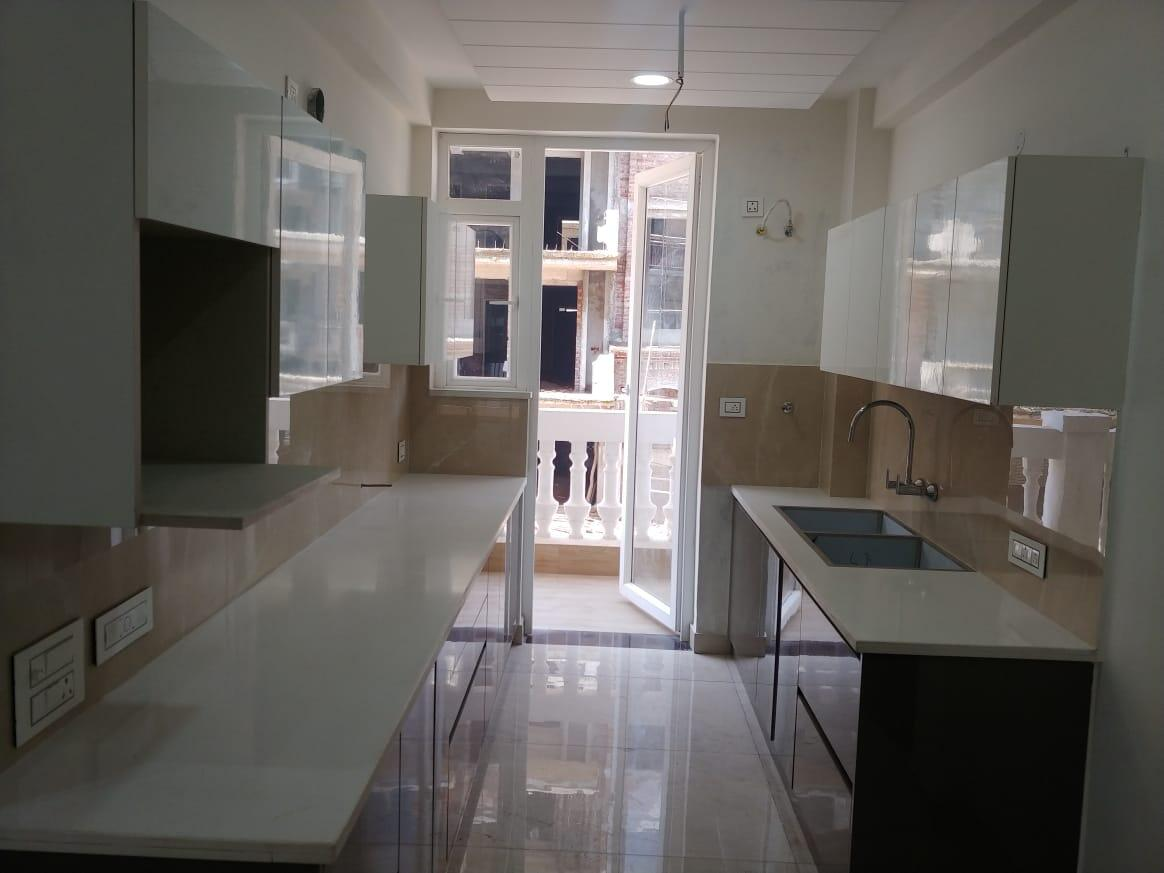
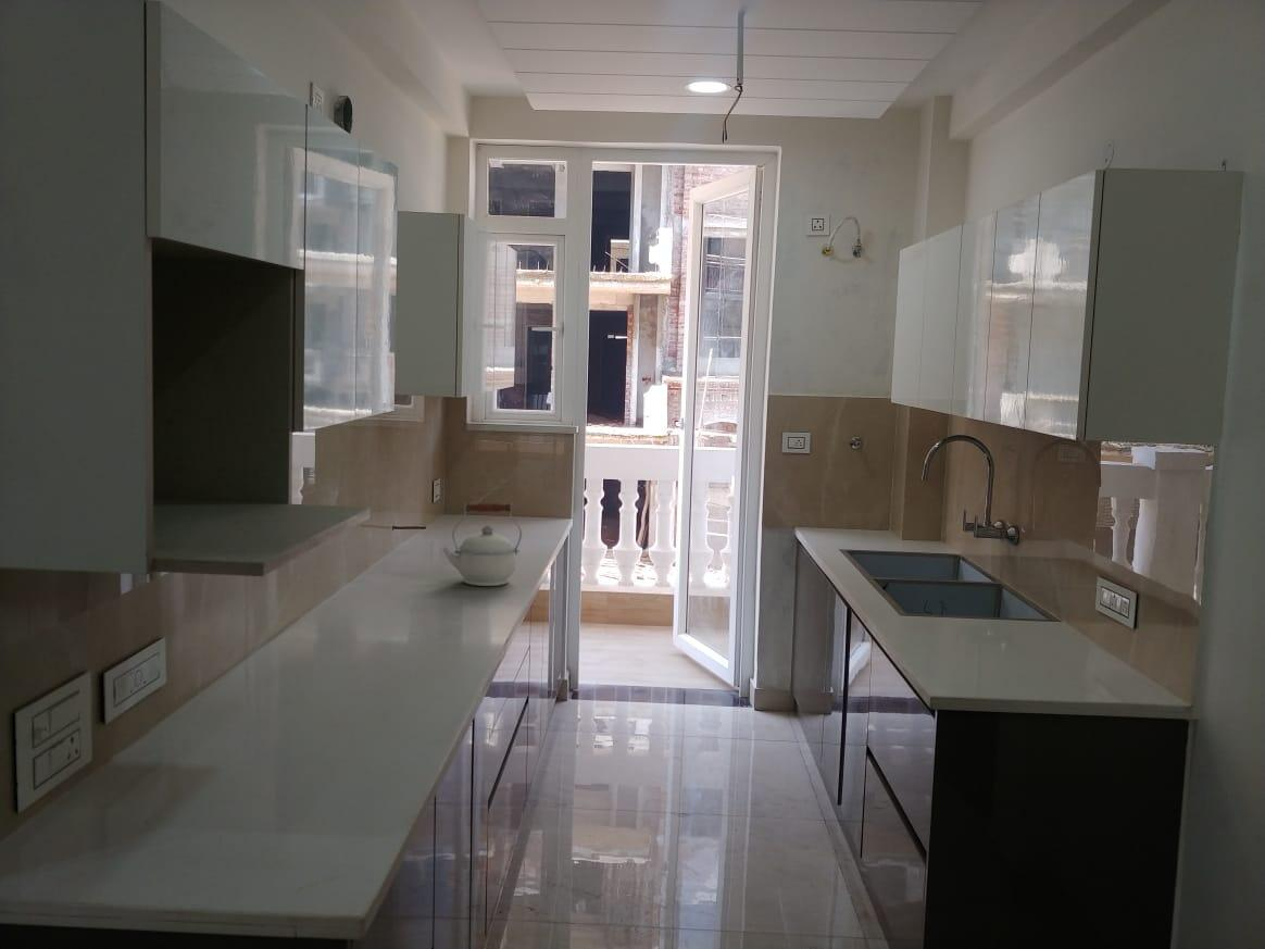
+ kettle (481, 542)
